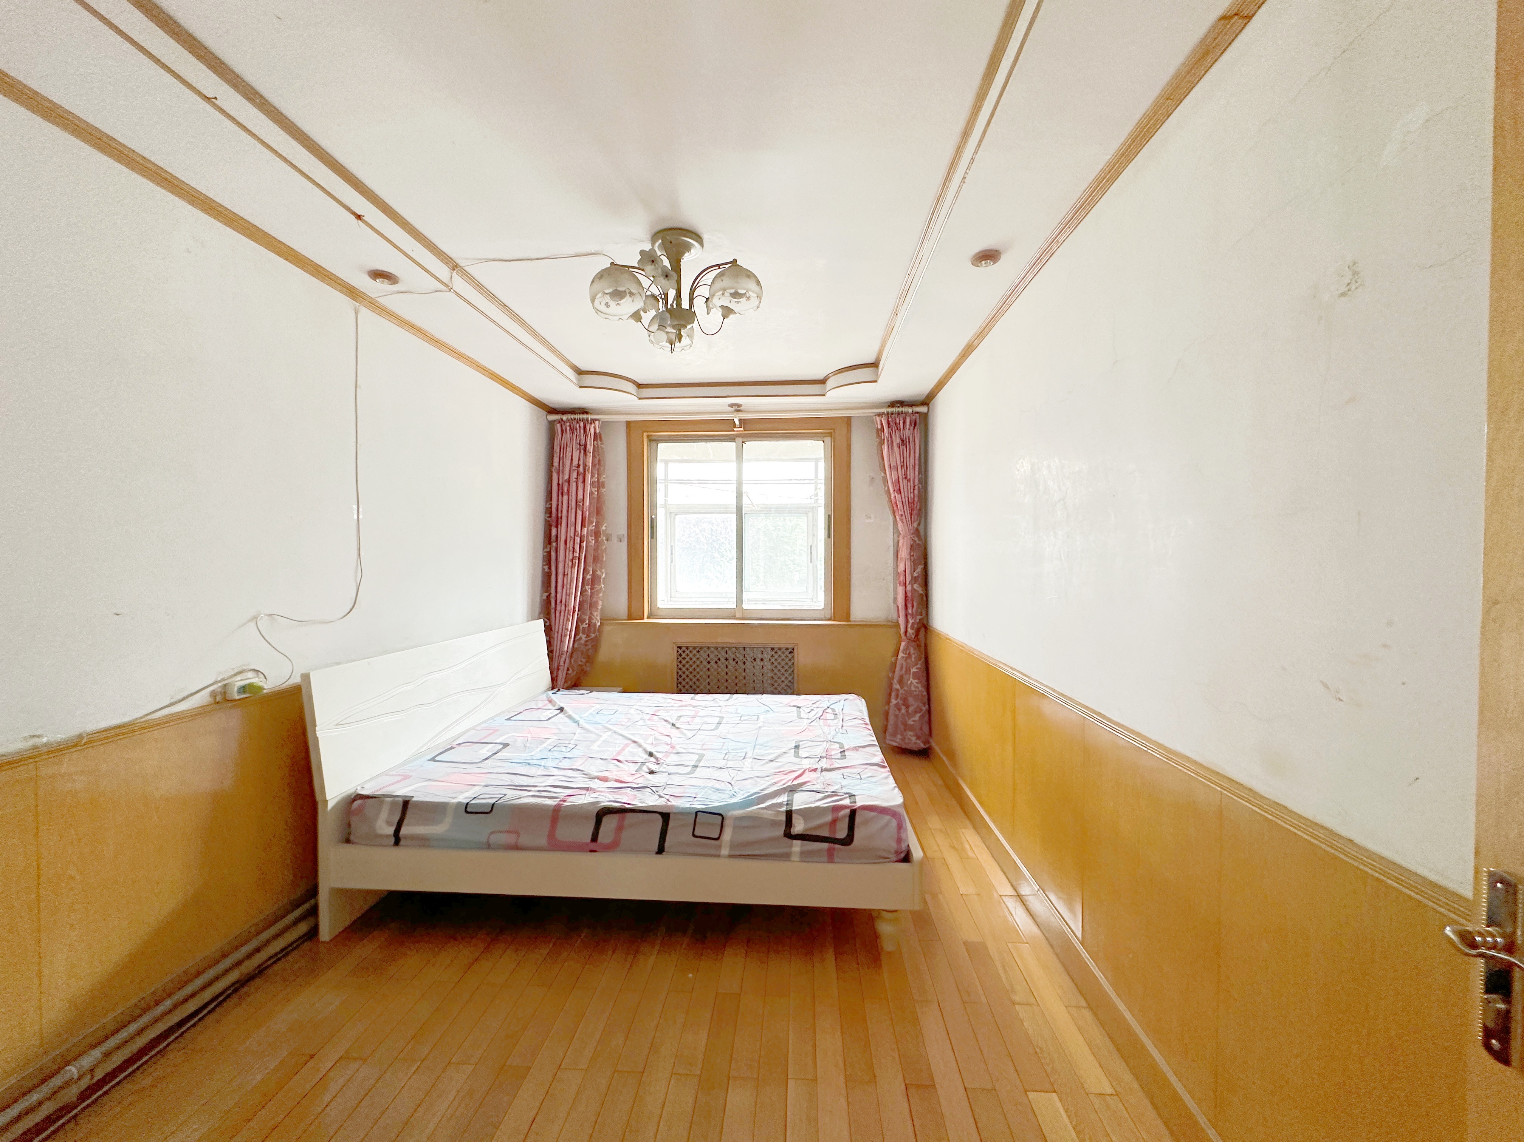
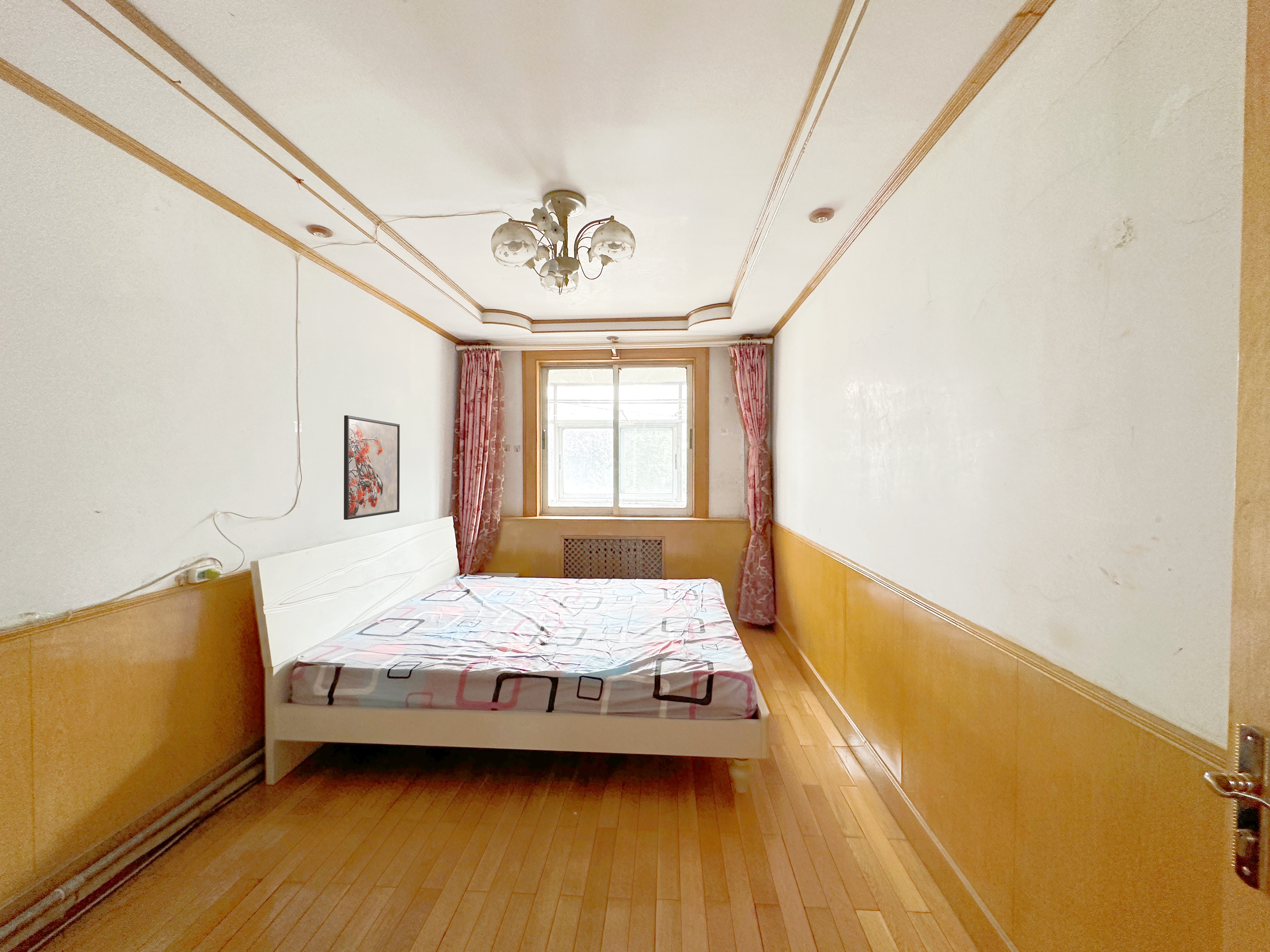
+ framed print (374, 468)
